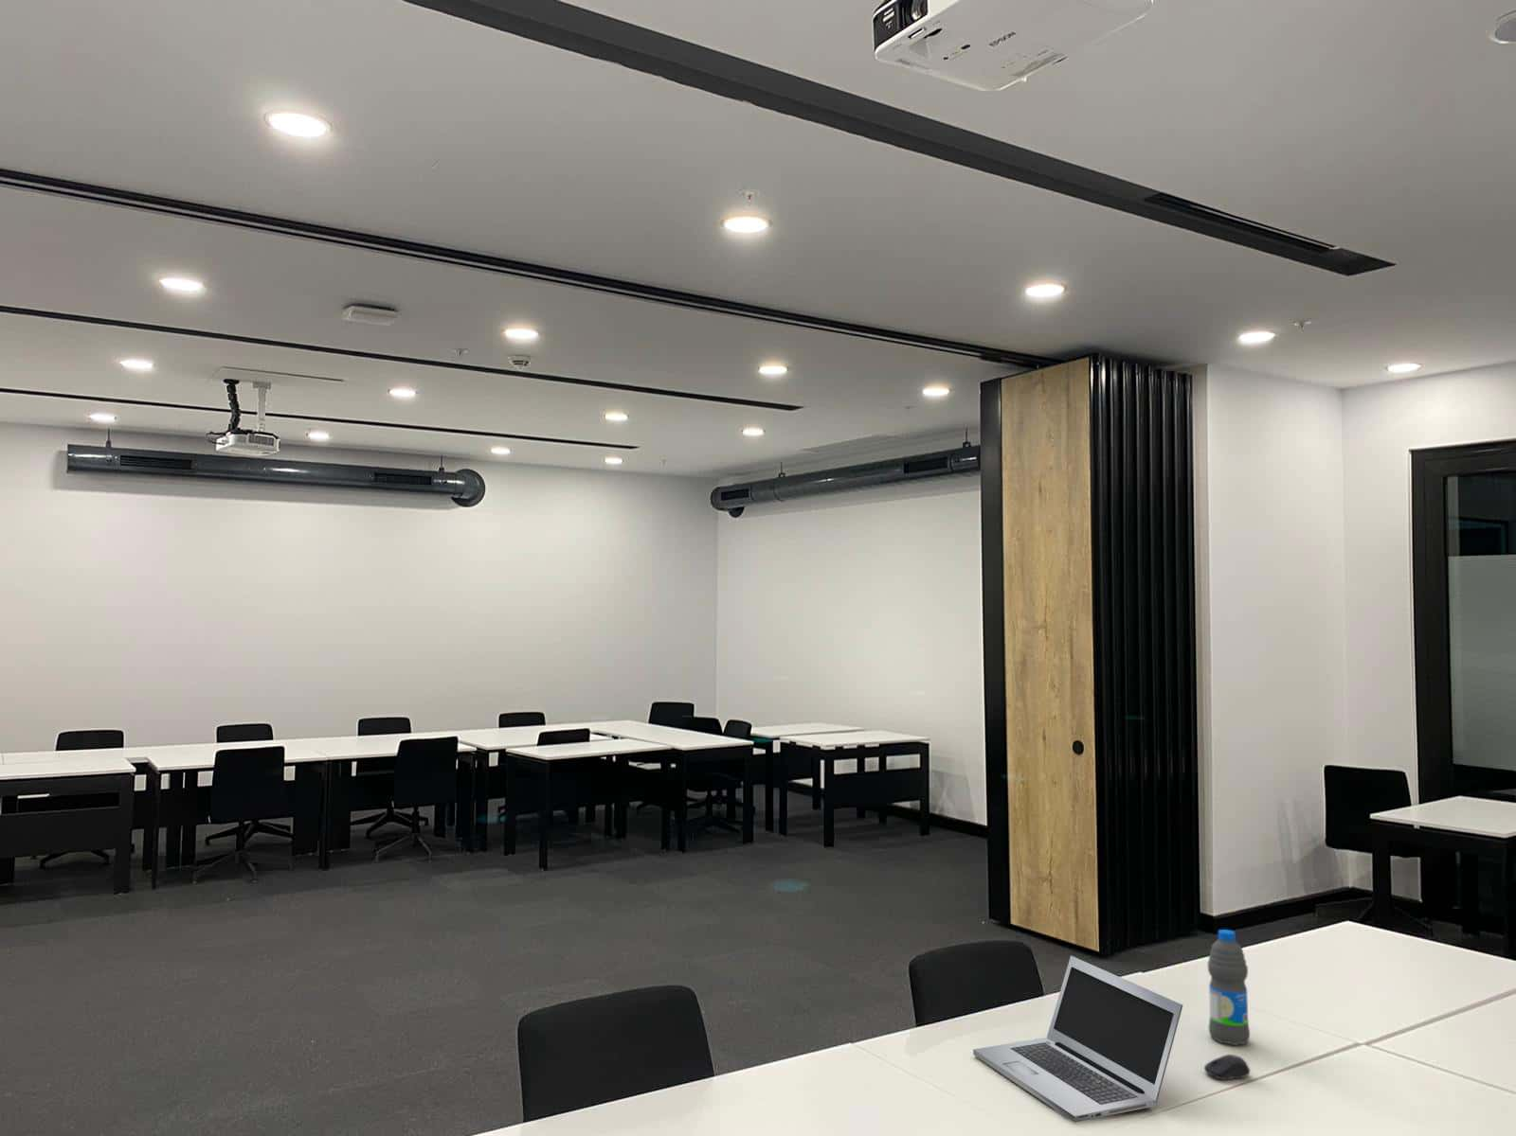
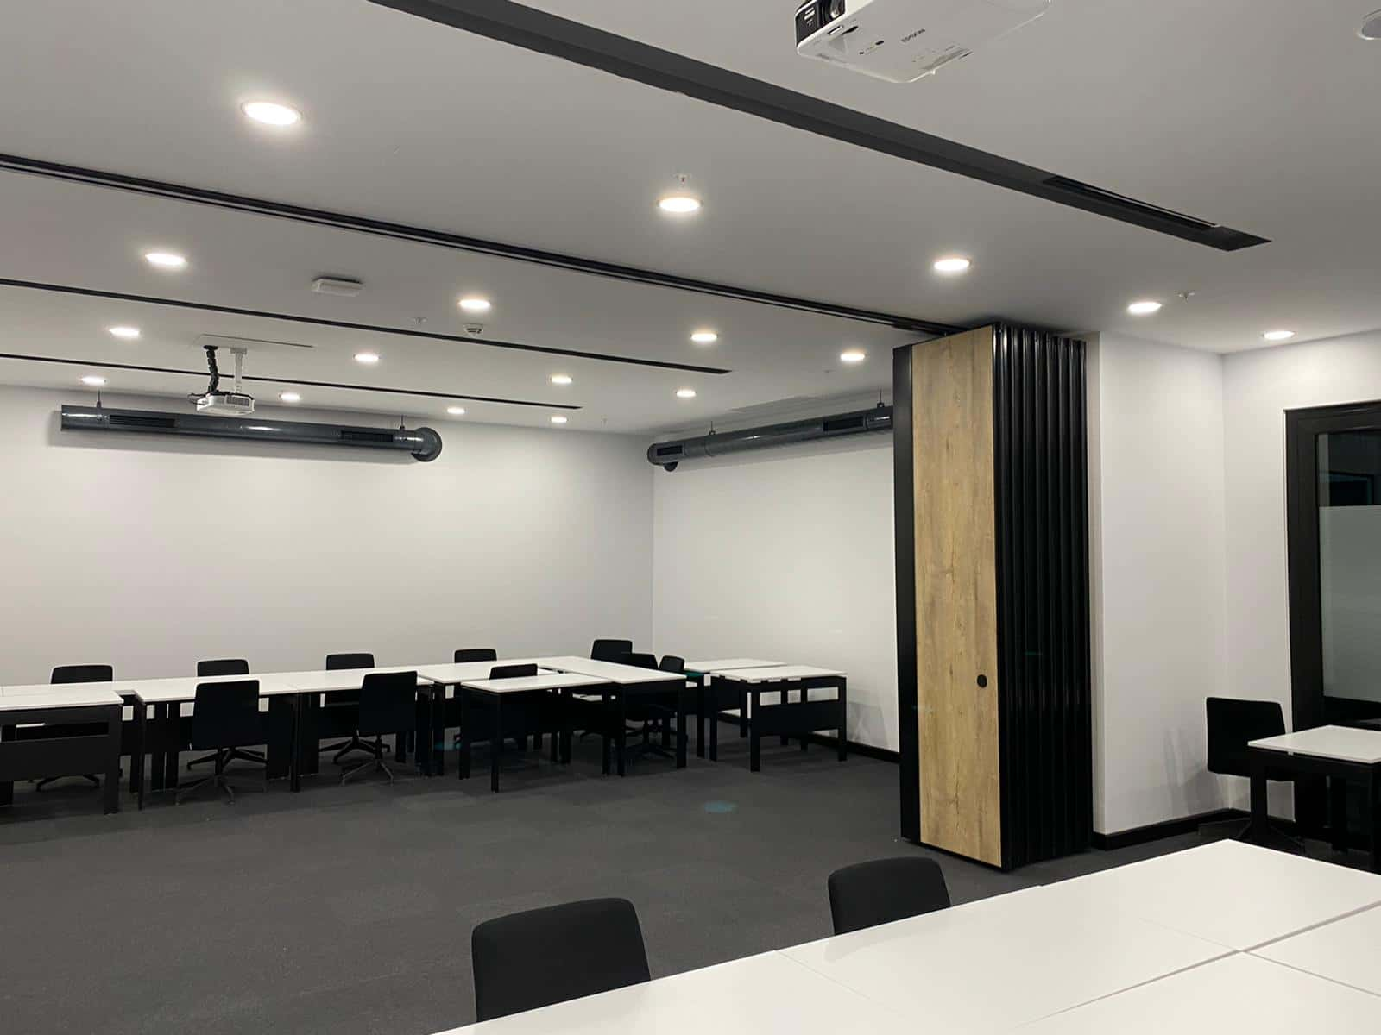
- computer mouse (1227, 1064)
- laptop (1073, 1032)
- water bottle (1228, 984)
